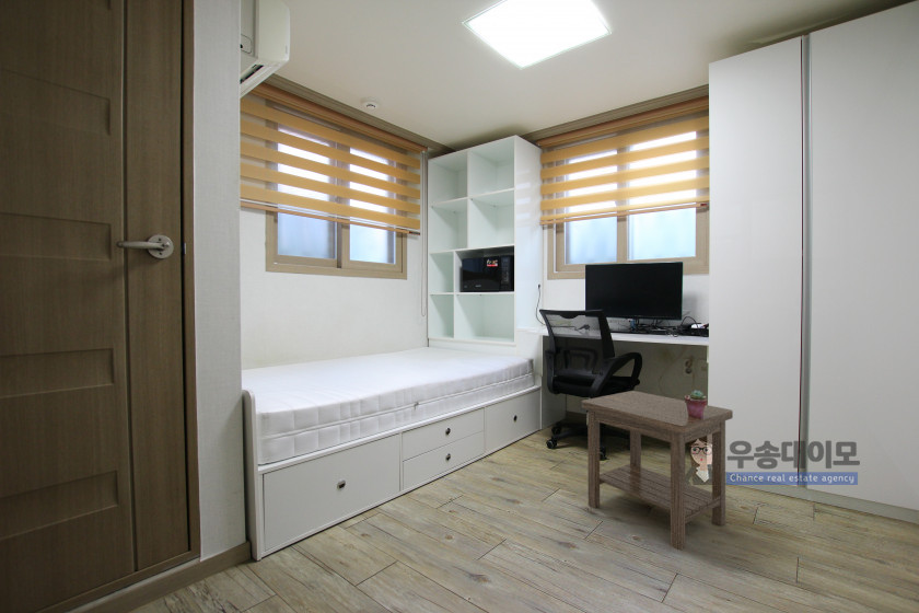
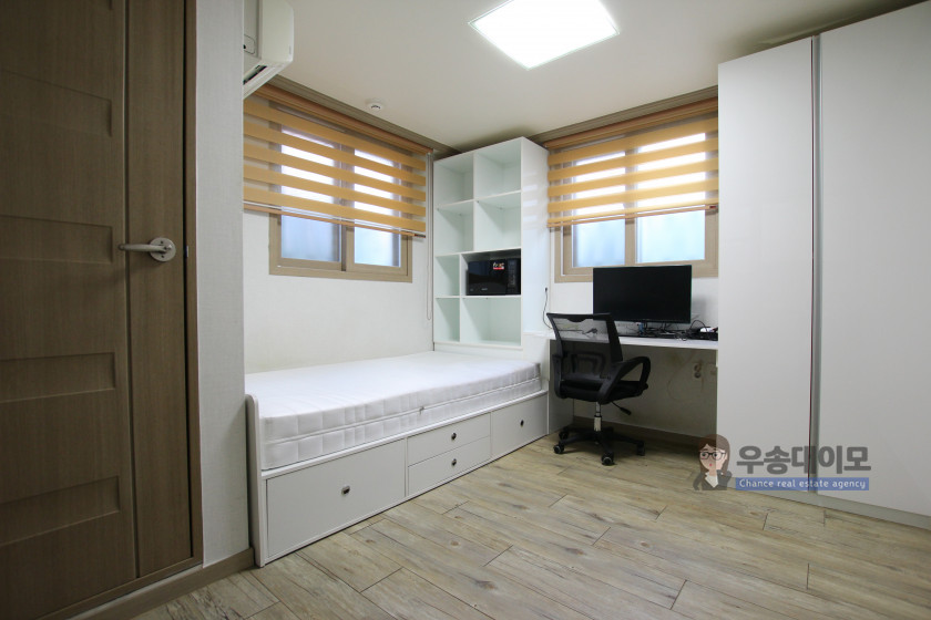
- potted succulent (695, 402)
- side table (649, 470)
